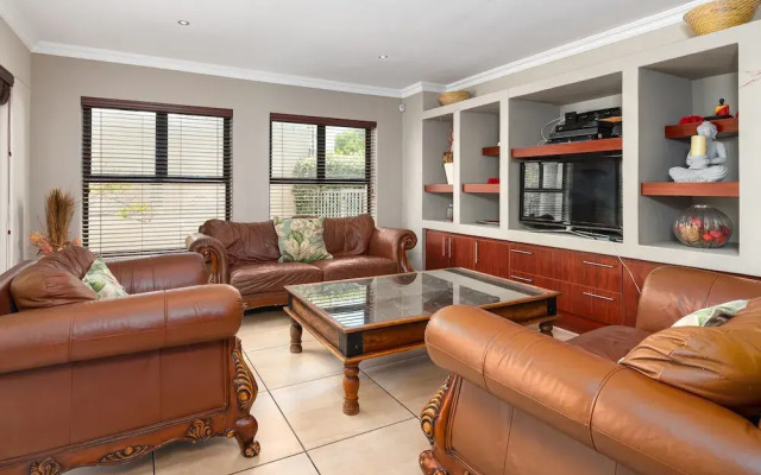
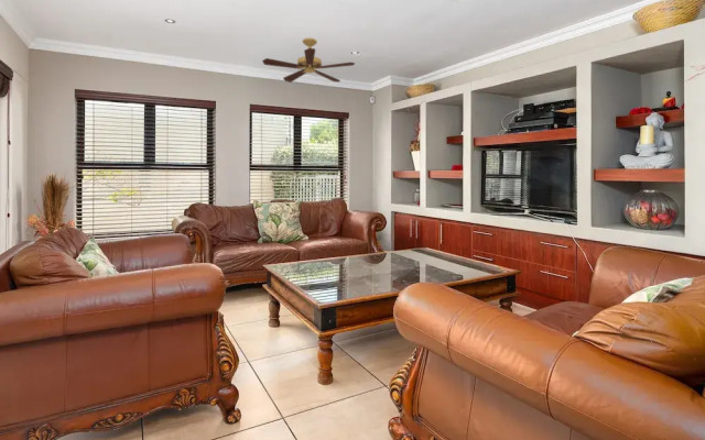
+ ceiling fan (308, 54)
